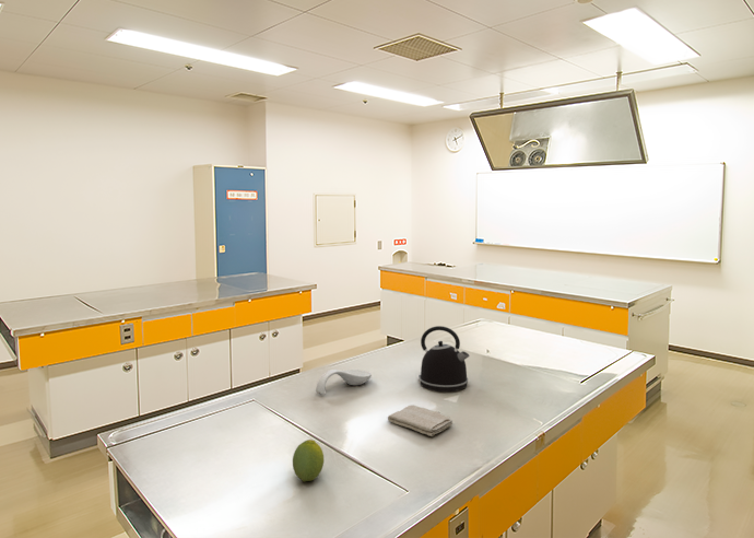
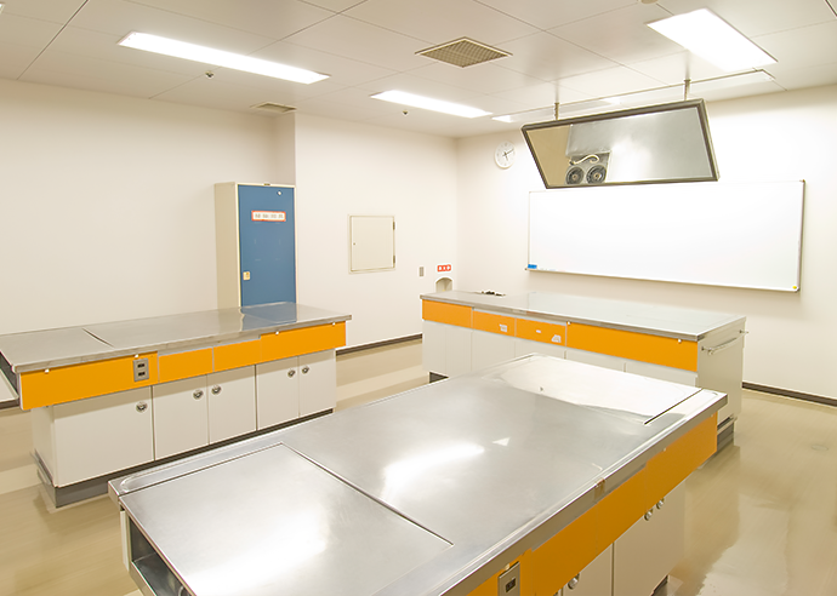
- spoon rest (344, 376)
- washcloth (420, 419)
- fruit (308, 459)
- kettle (443, 354)
